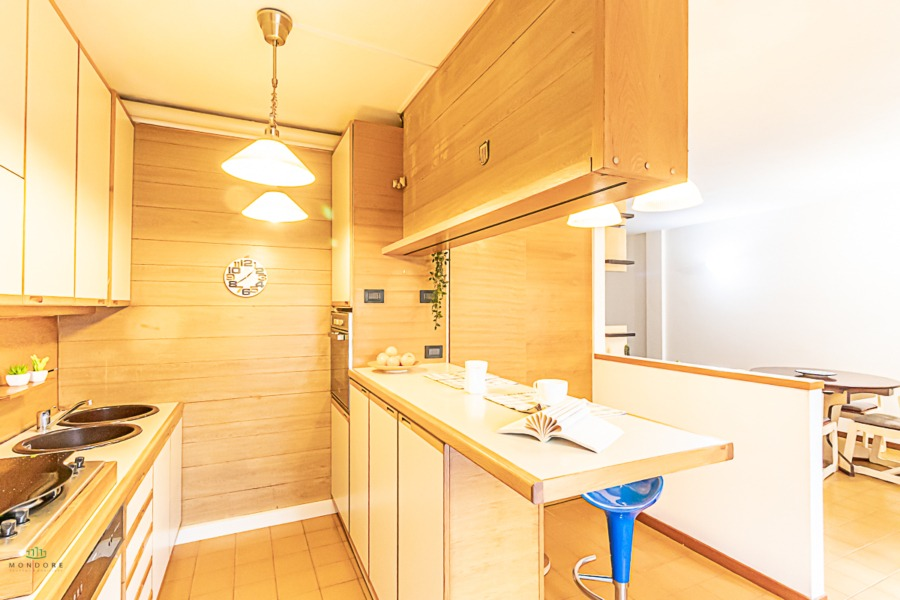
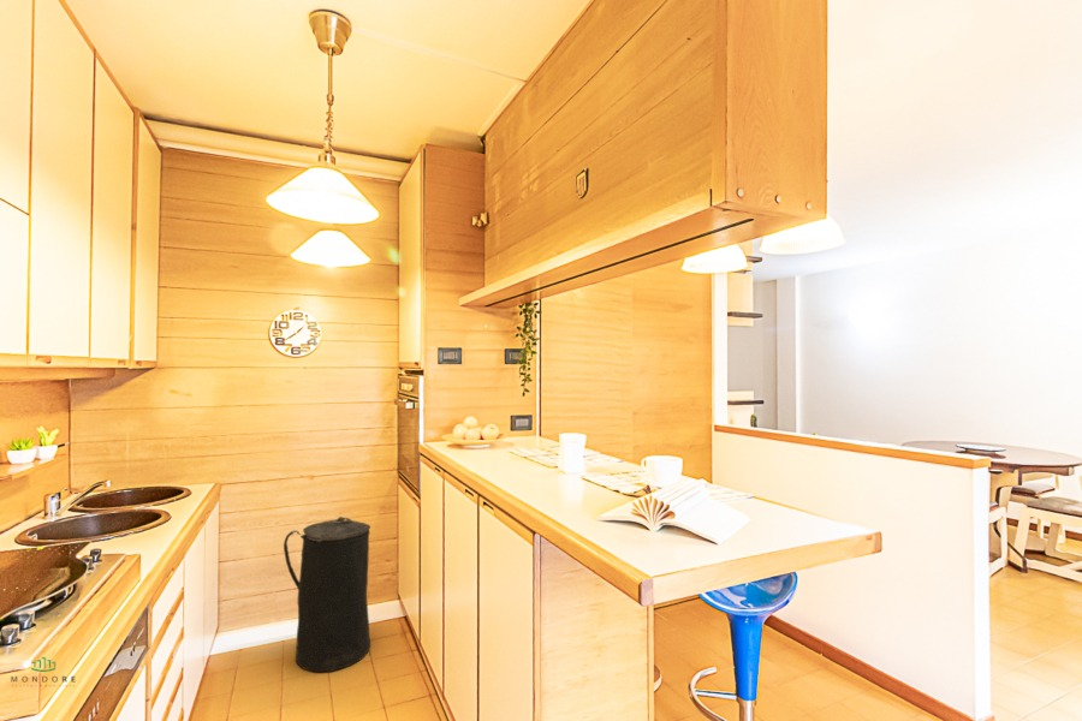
+ trash can (328, 585)
